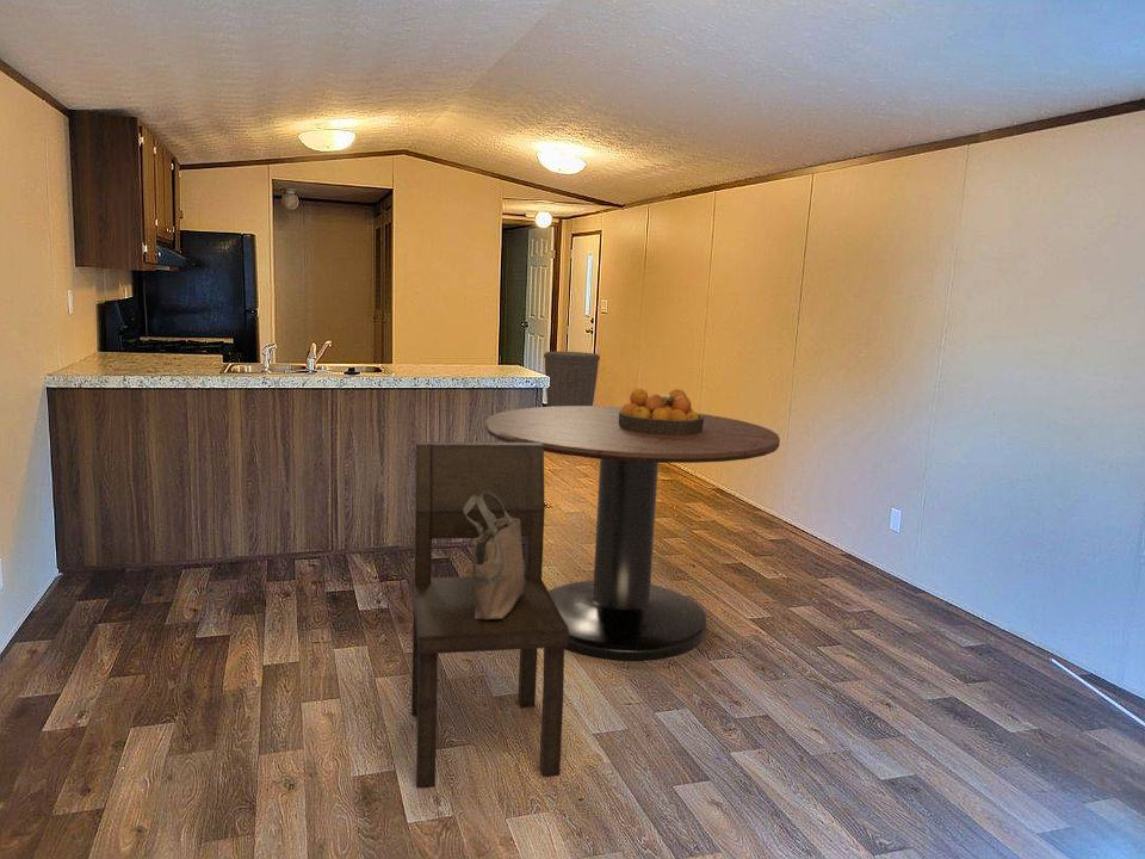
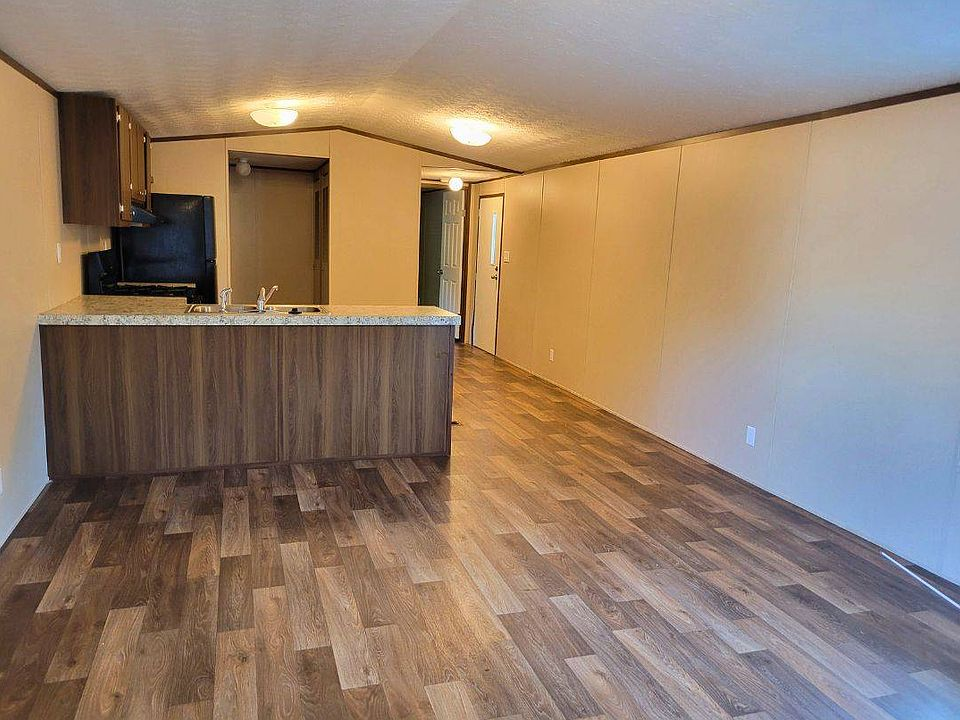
- tote bag (493, 550)
- trash can (570, 391)
- dining chair (475, 601)
- fruit bowl (661, 408)
- dining table (625, 526)
